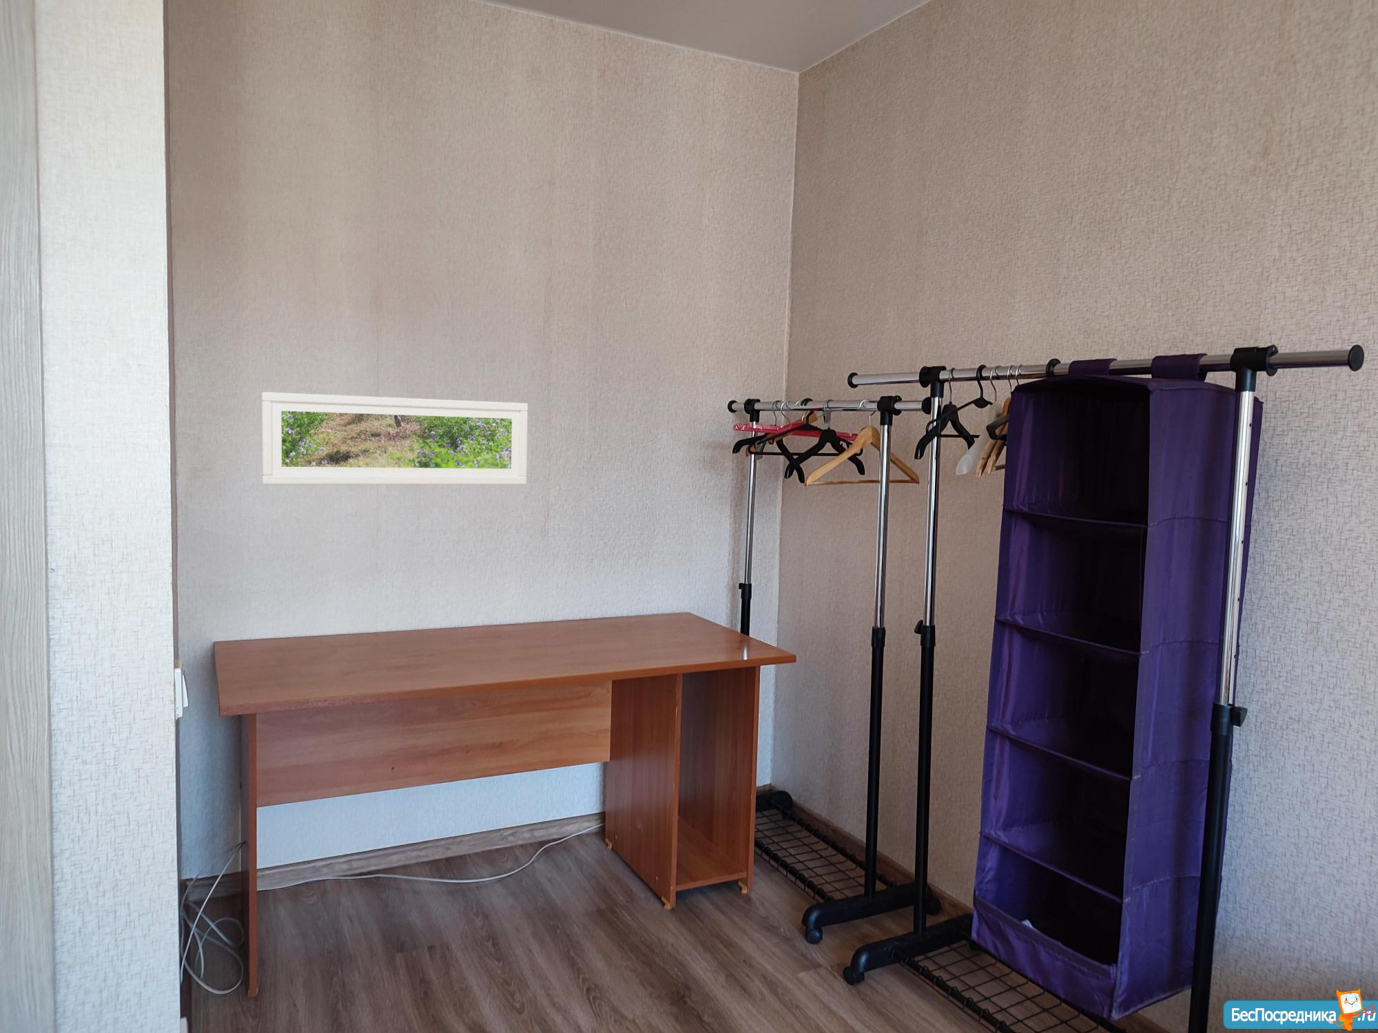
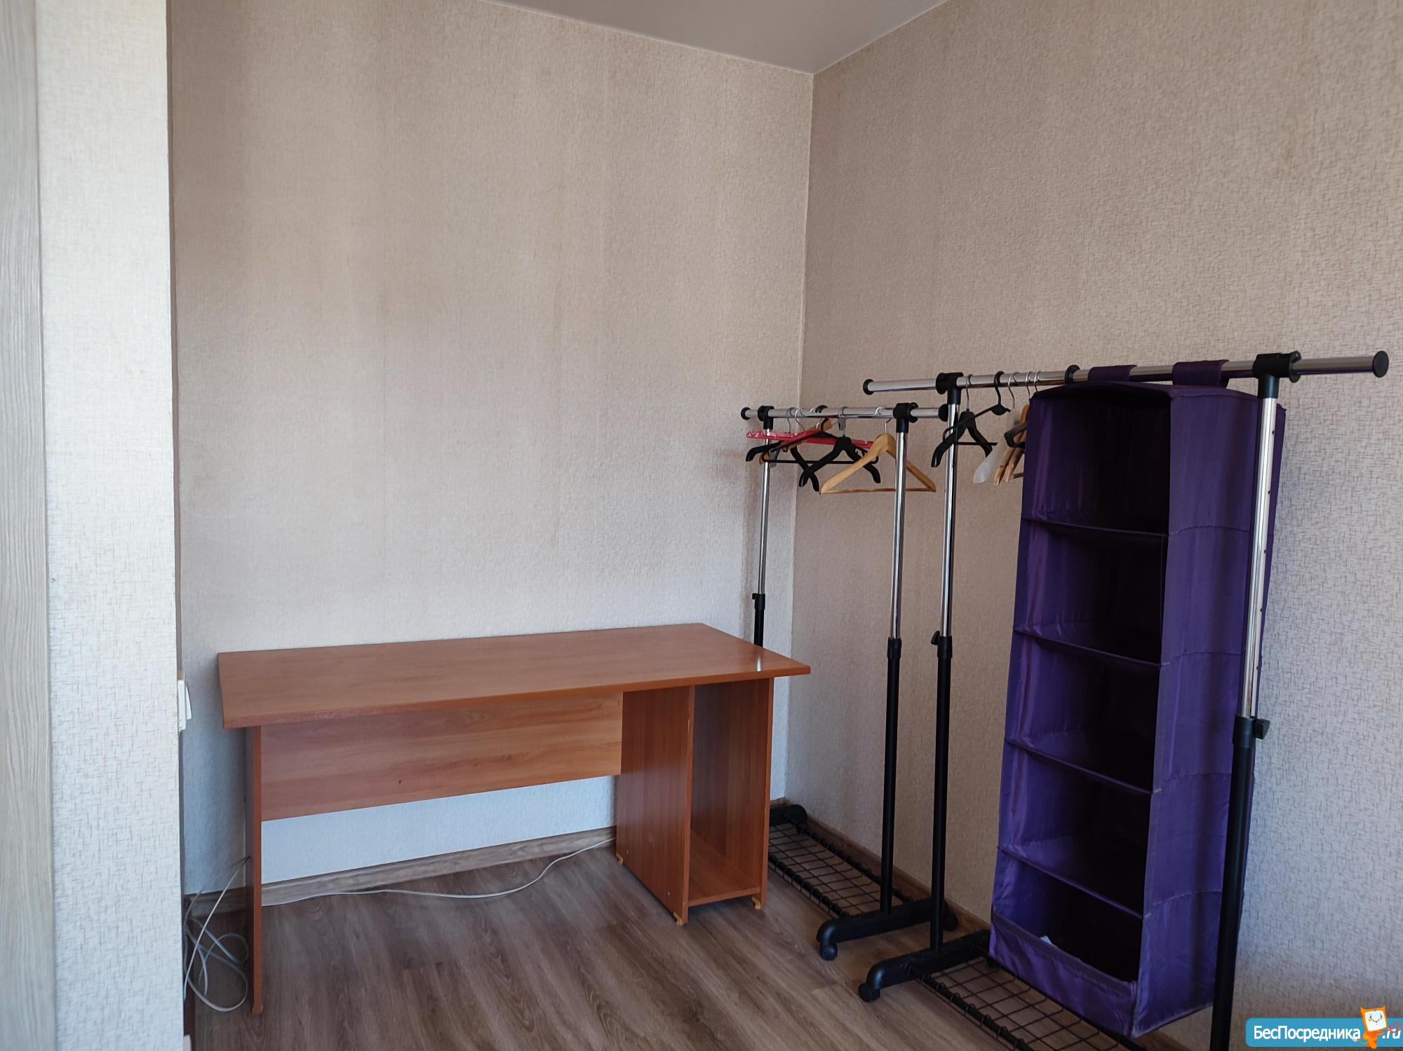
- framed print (403, 441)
